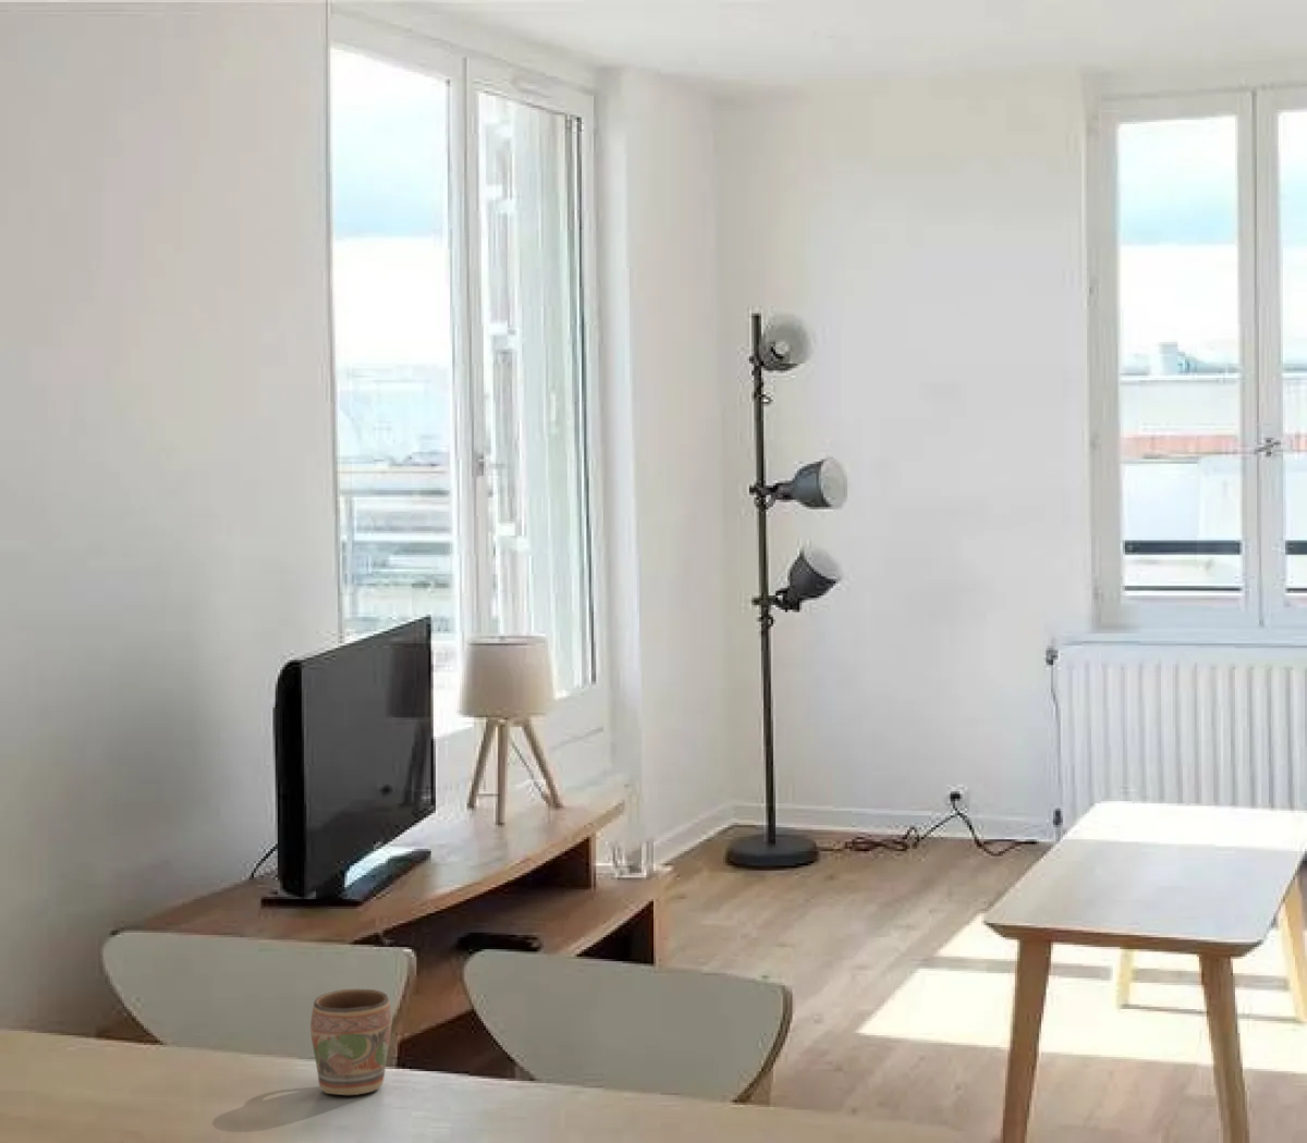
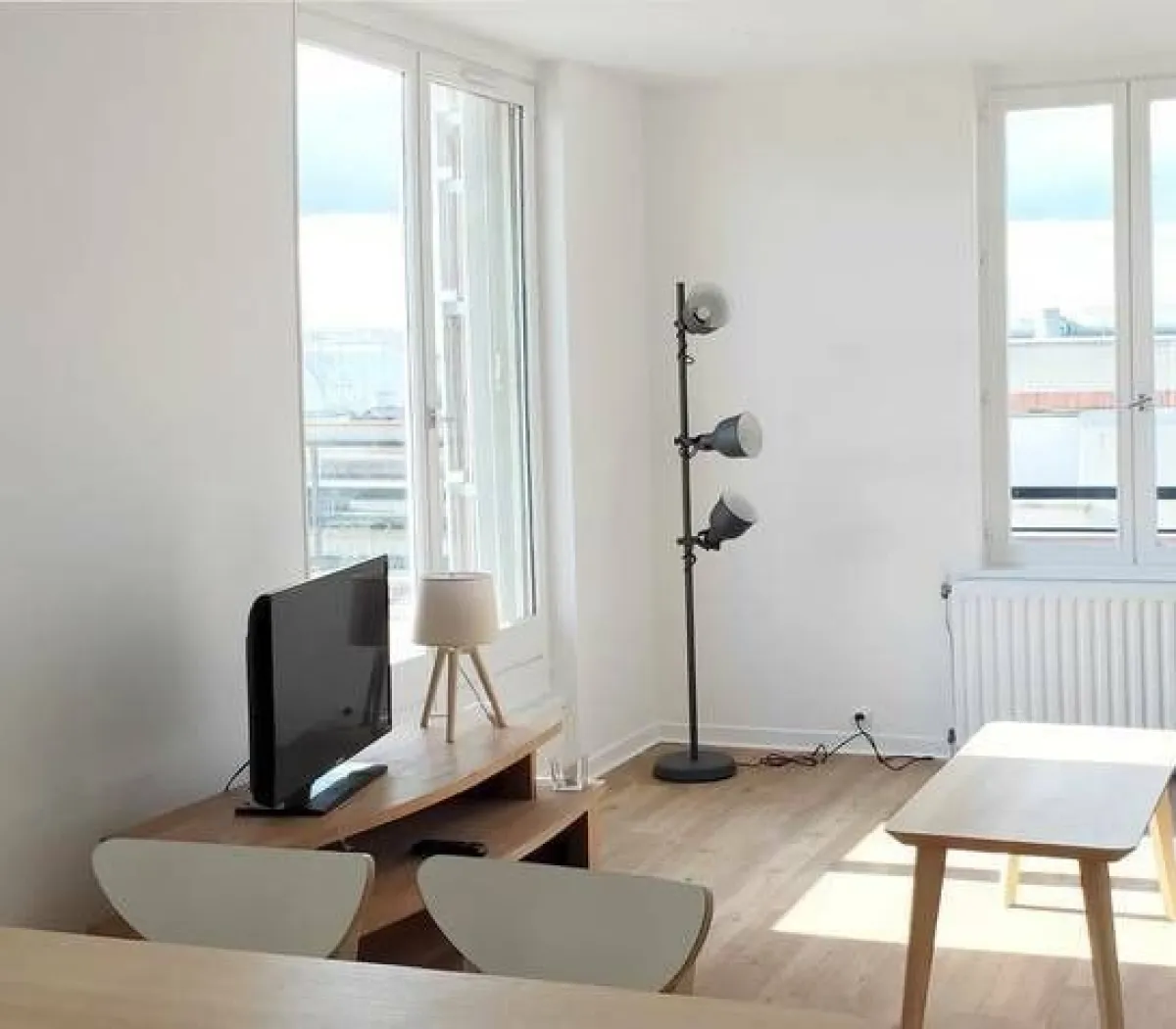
- mug (353, 1041)
